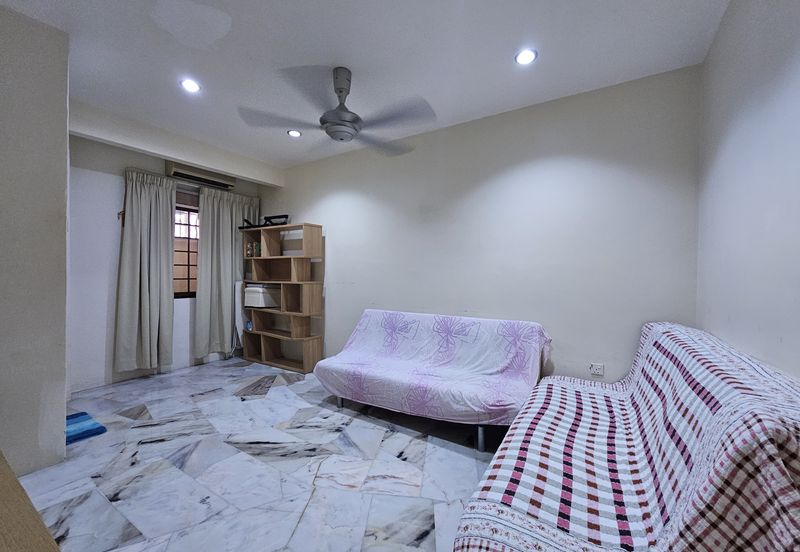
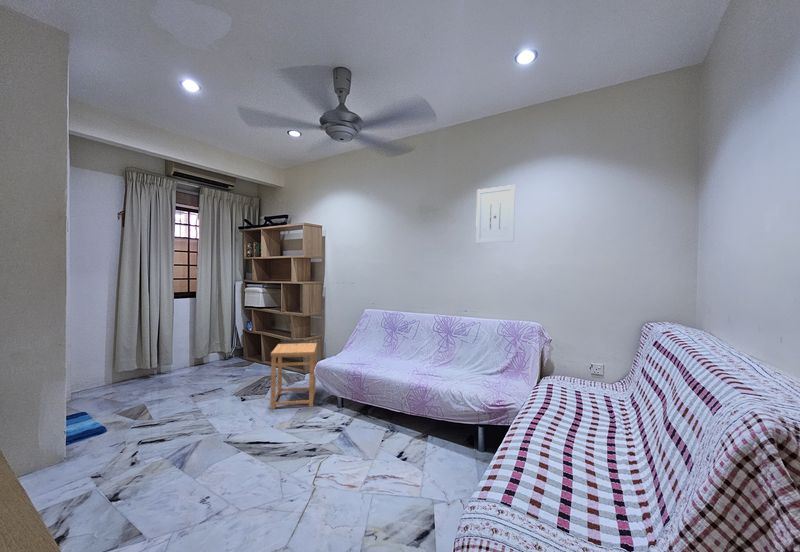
+ side table (294, 364)
+ wall art (495, 215)
